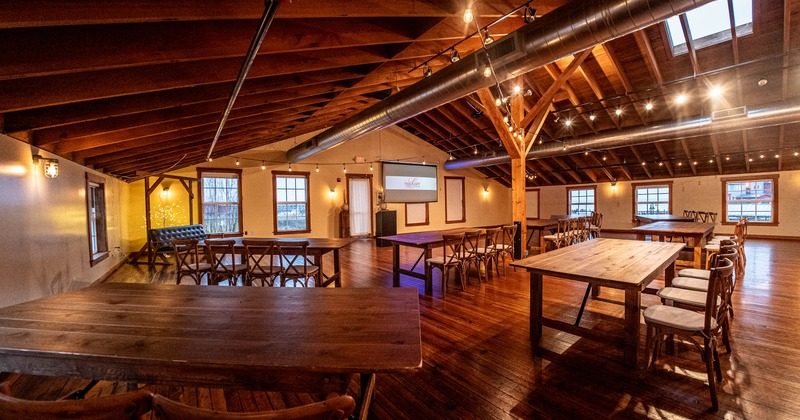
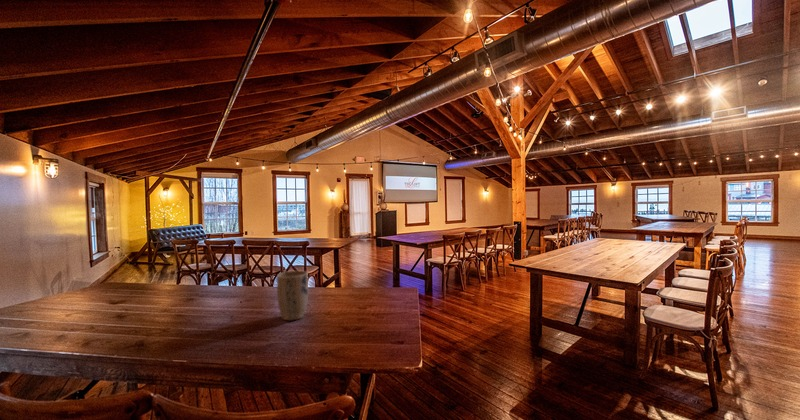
+ plant pot (292, 295)
